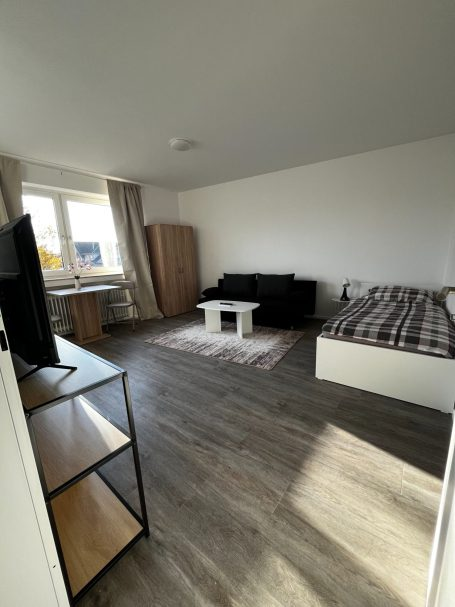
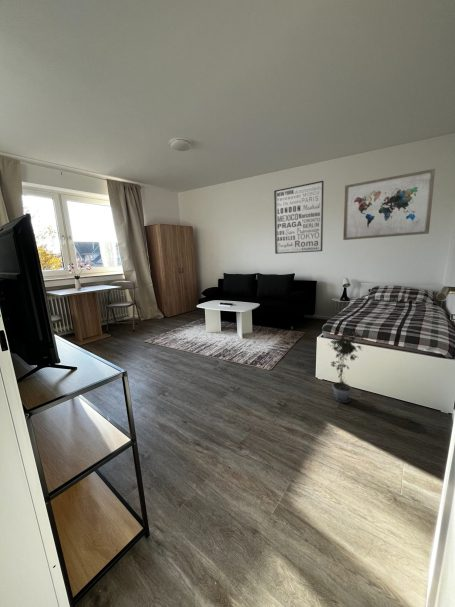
+ wall art (297, 220)
+ potted plant (343, 365)
+ wall art (384, 208)
